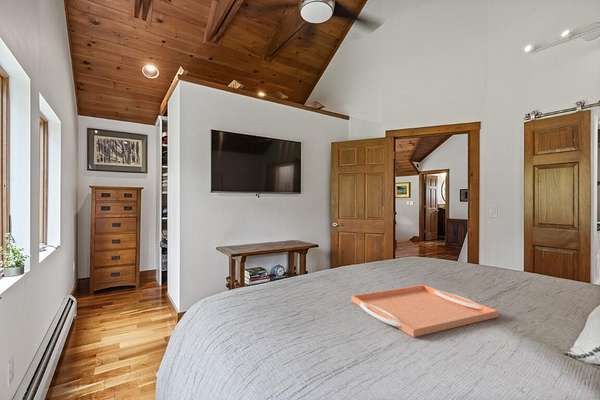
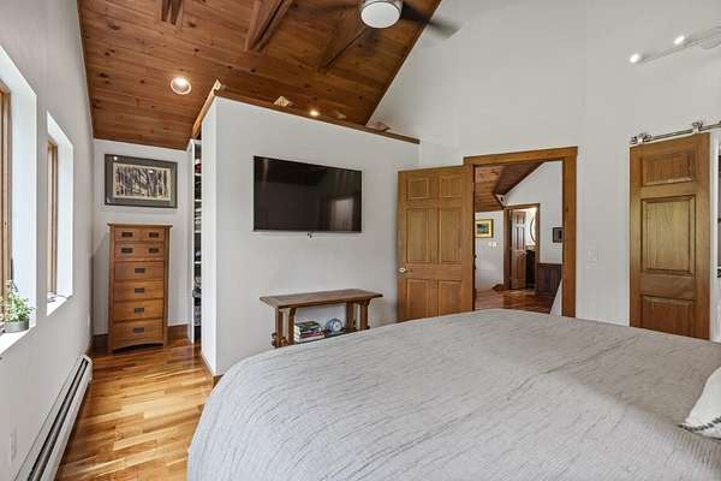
- serving tray (419, 305)
